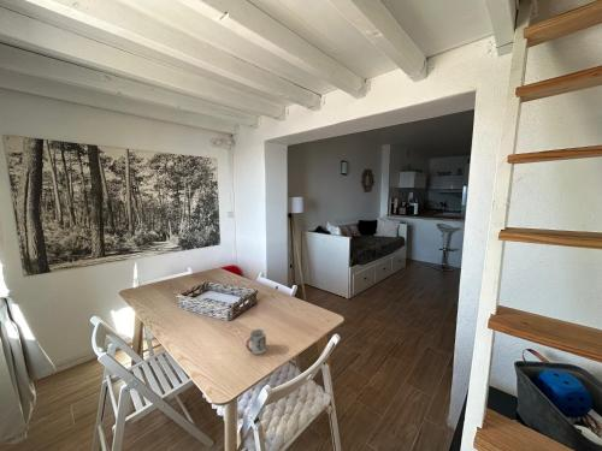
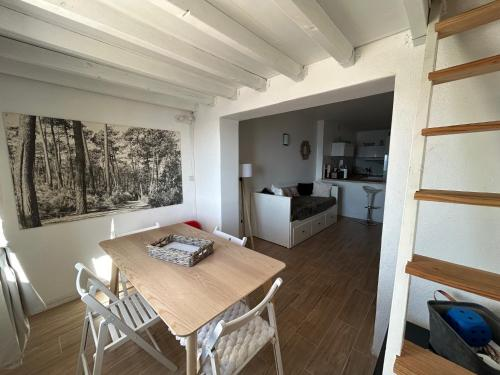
- cup (255, 342)
